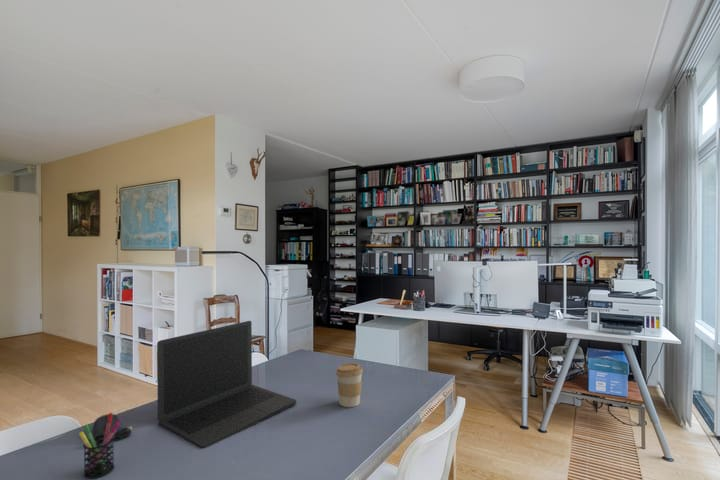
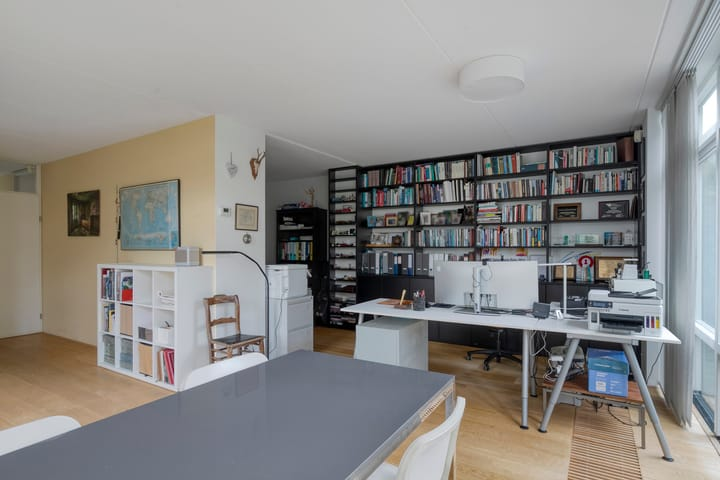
- coffee cup (349, 383)
- computer mouse (106, 425)
- laptop (231, 373)
- pen holder (98, 443)
